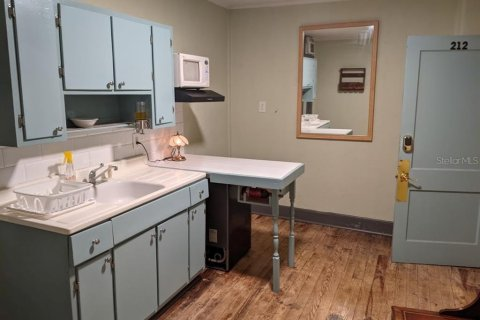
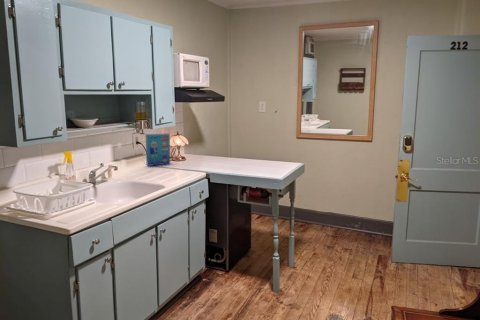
+ cereal box (158, 149)
